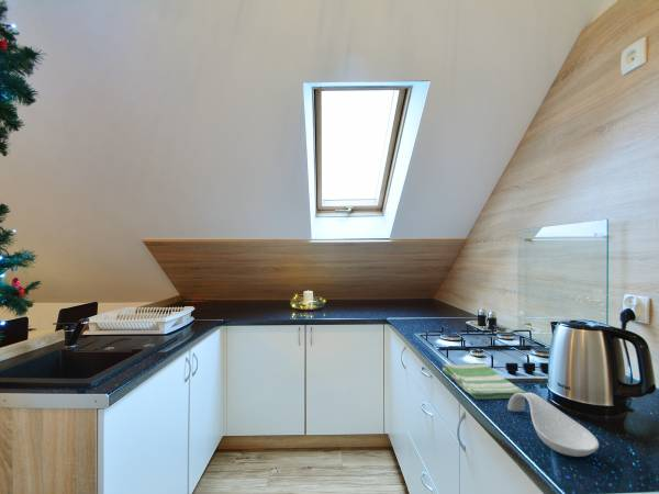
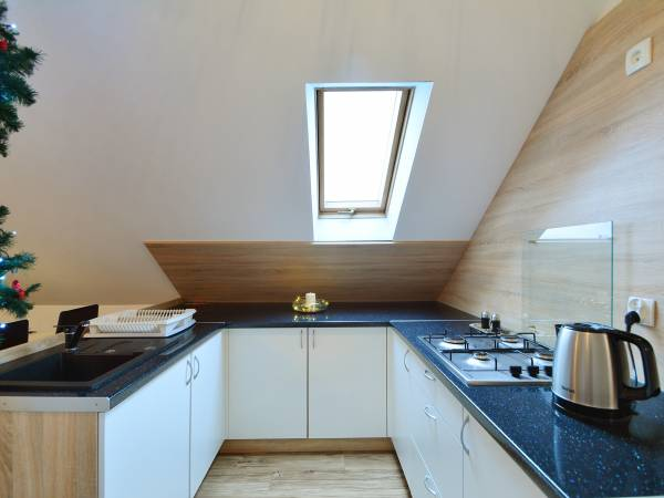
- spoon rest (545, 419)
- dish towel (480, 378)
